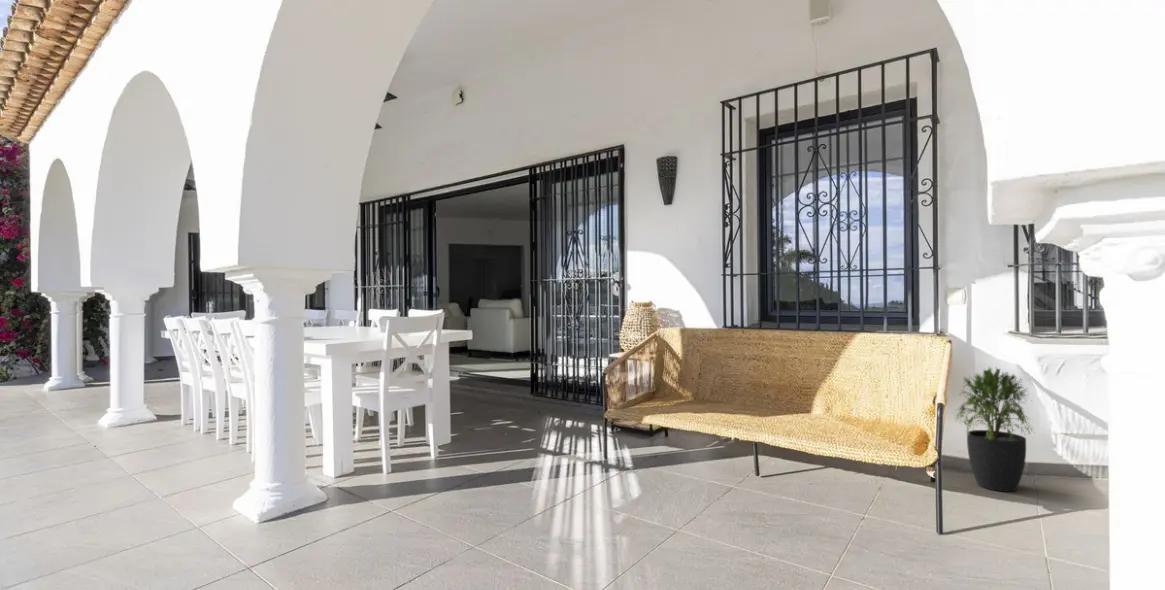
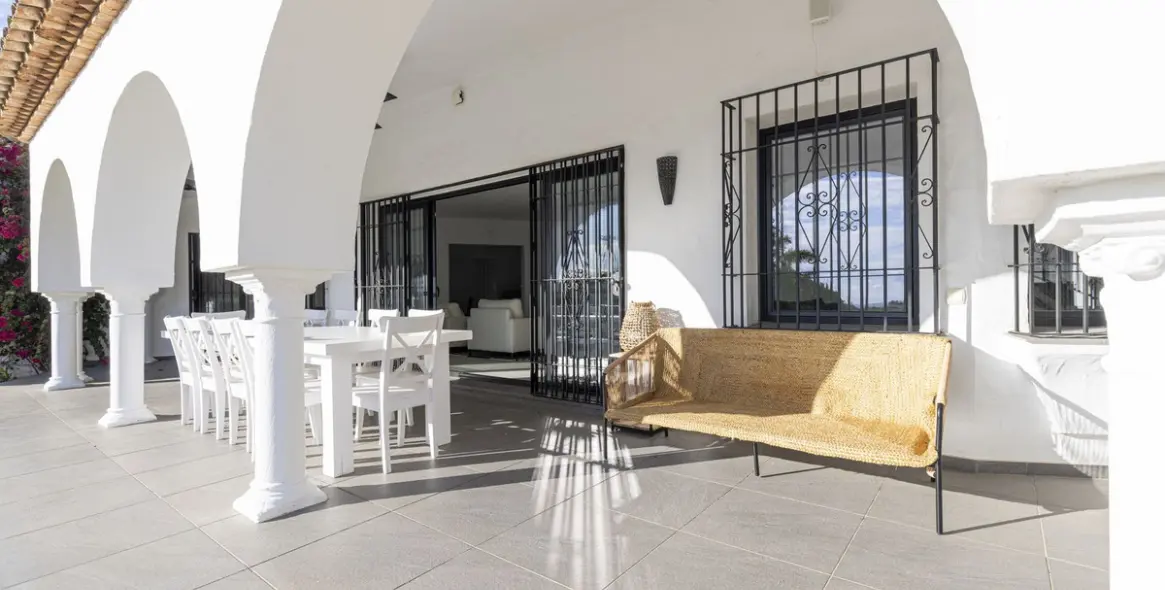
- potted plant (990, 424)
